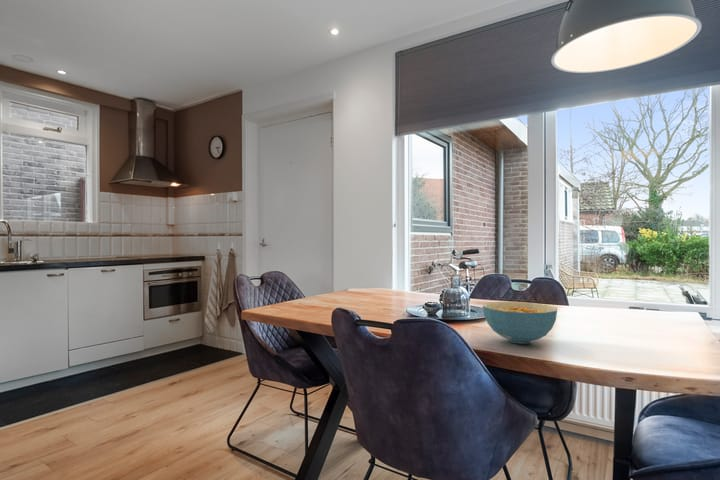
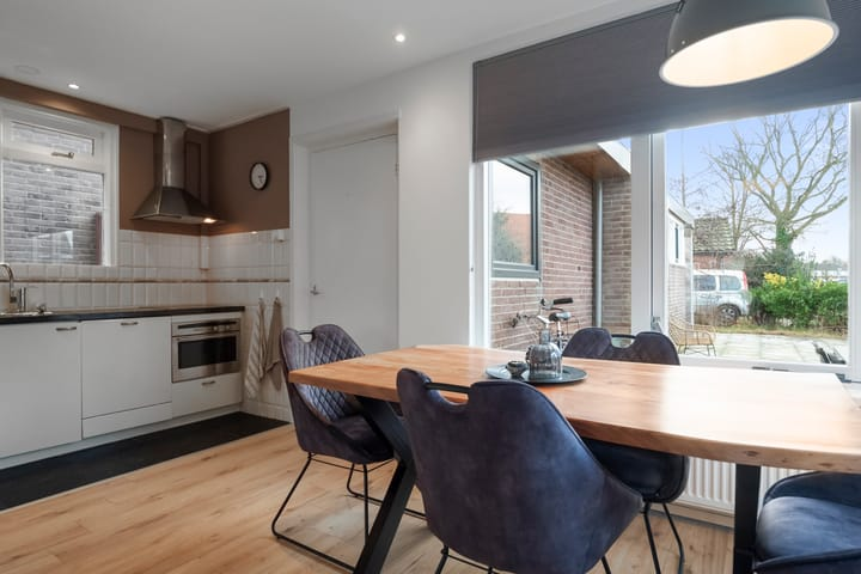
- cereal bowl (519, 324)
